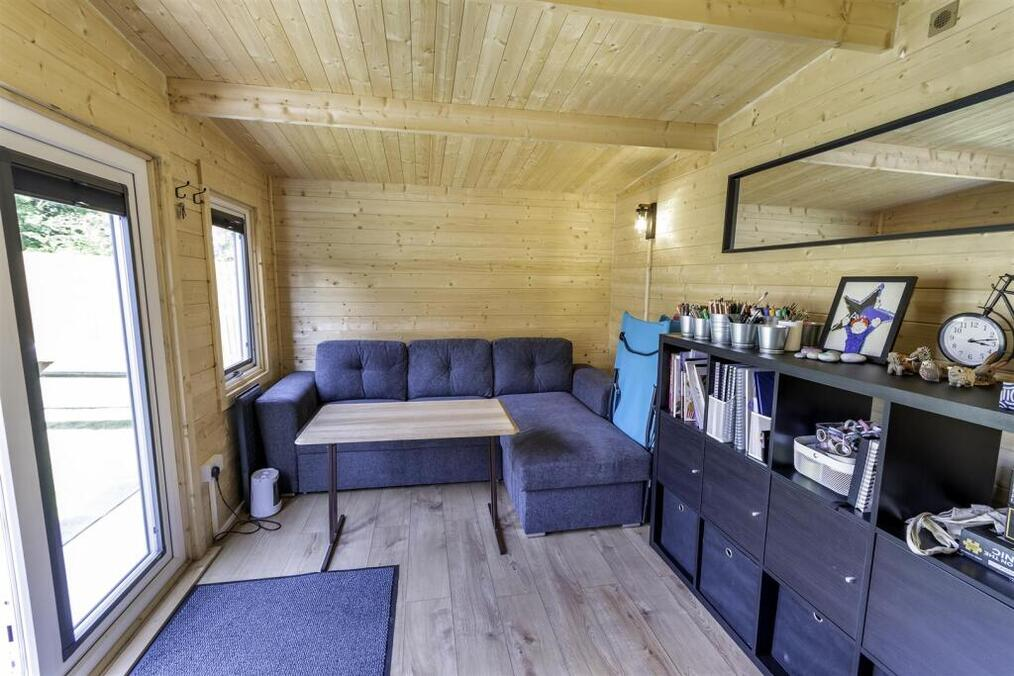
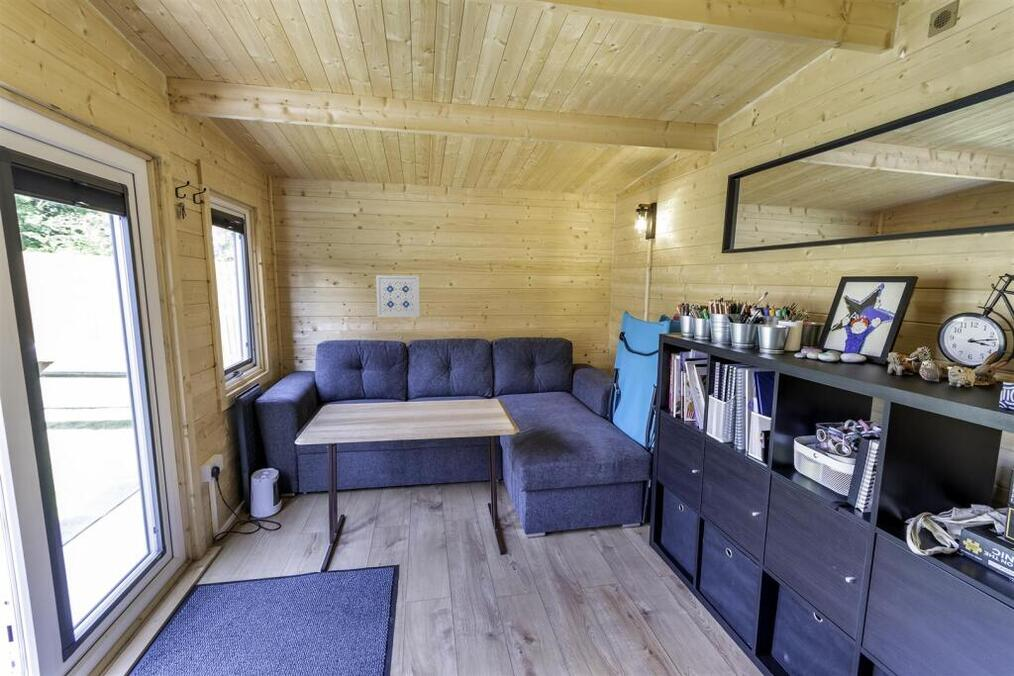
+ wall art (398, 296)
